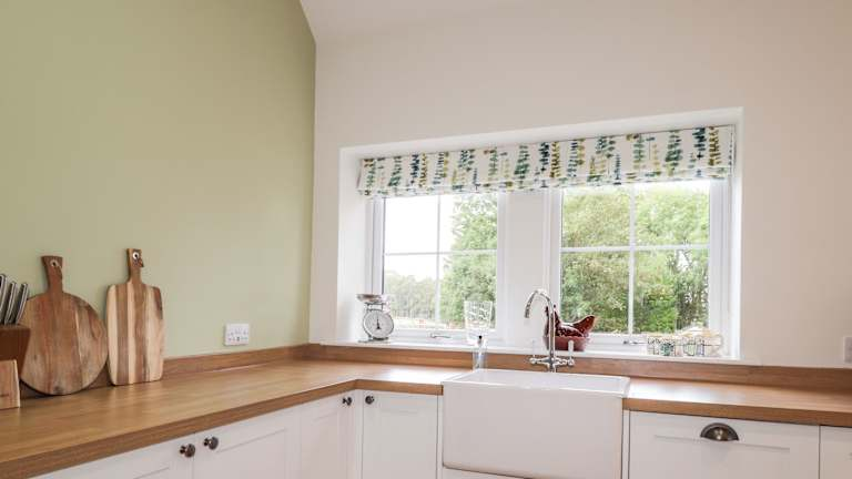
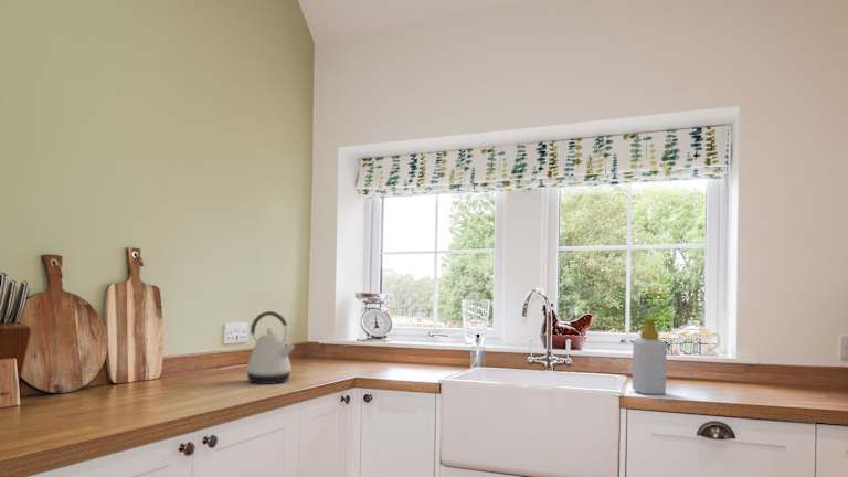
+ soap bottle (649, 354)
+ kettle (271, 346)
